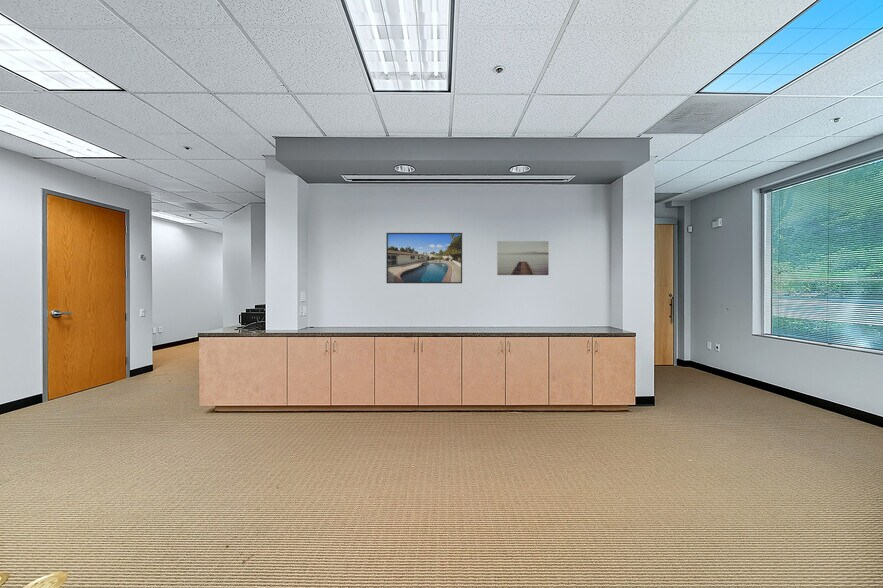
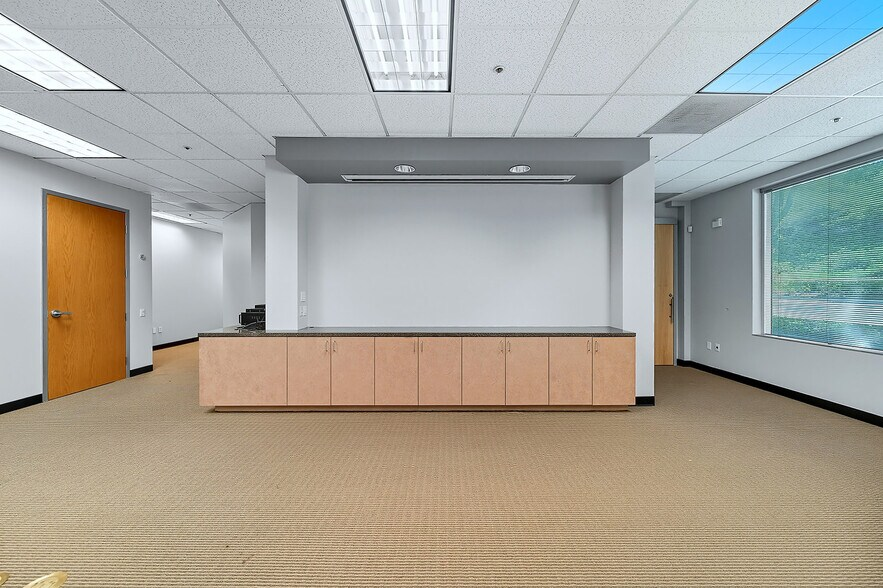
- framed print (424, 258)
- wall art (522, 258)
